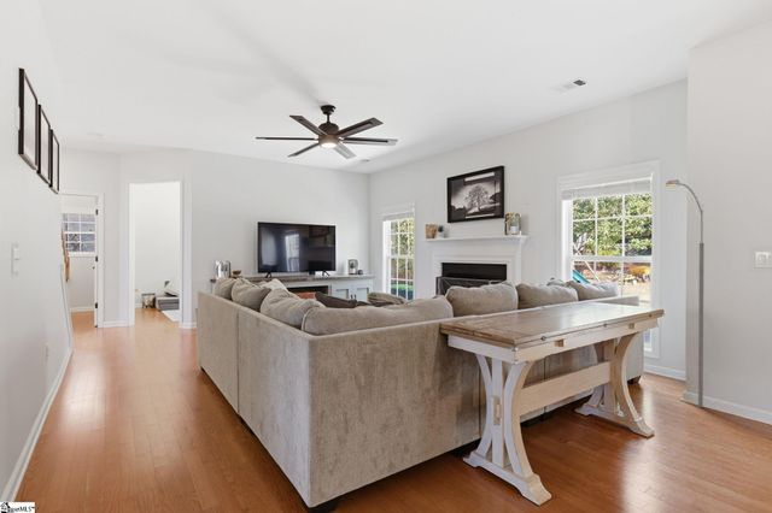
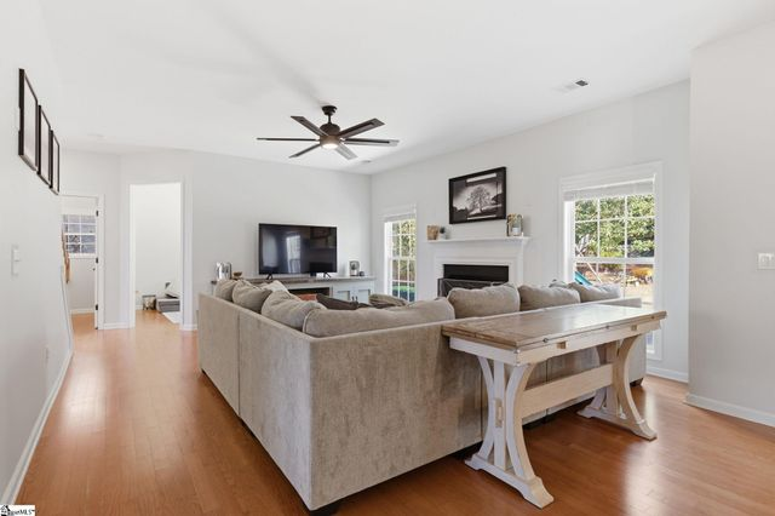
- street lamp (698, 299)
